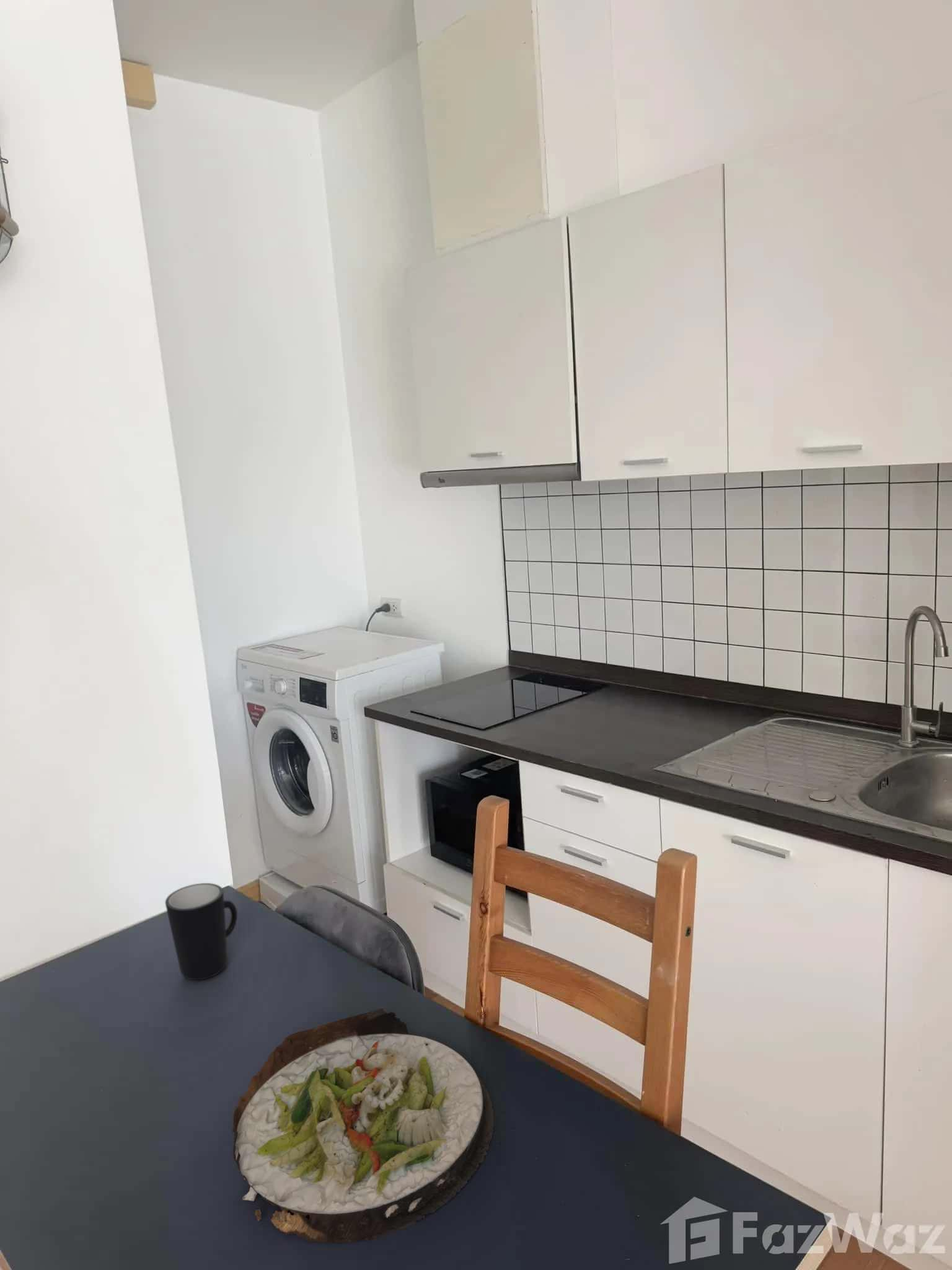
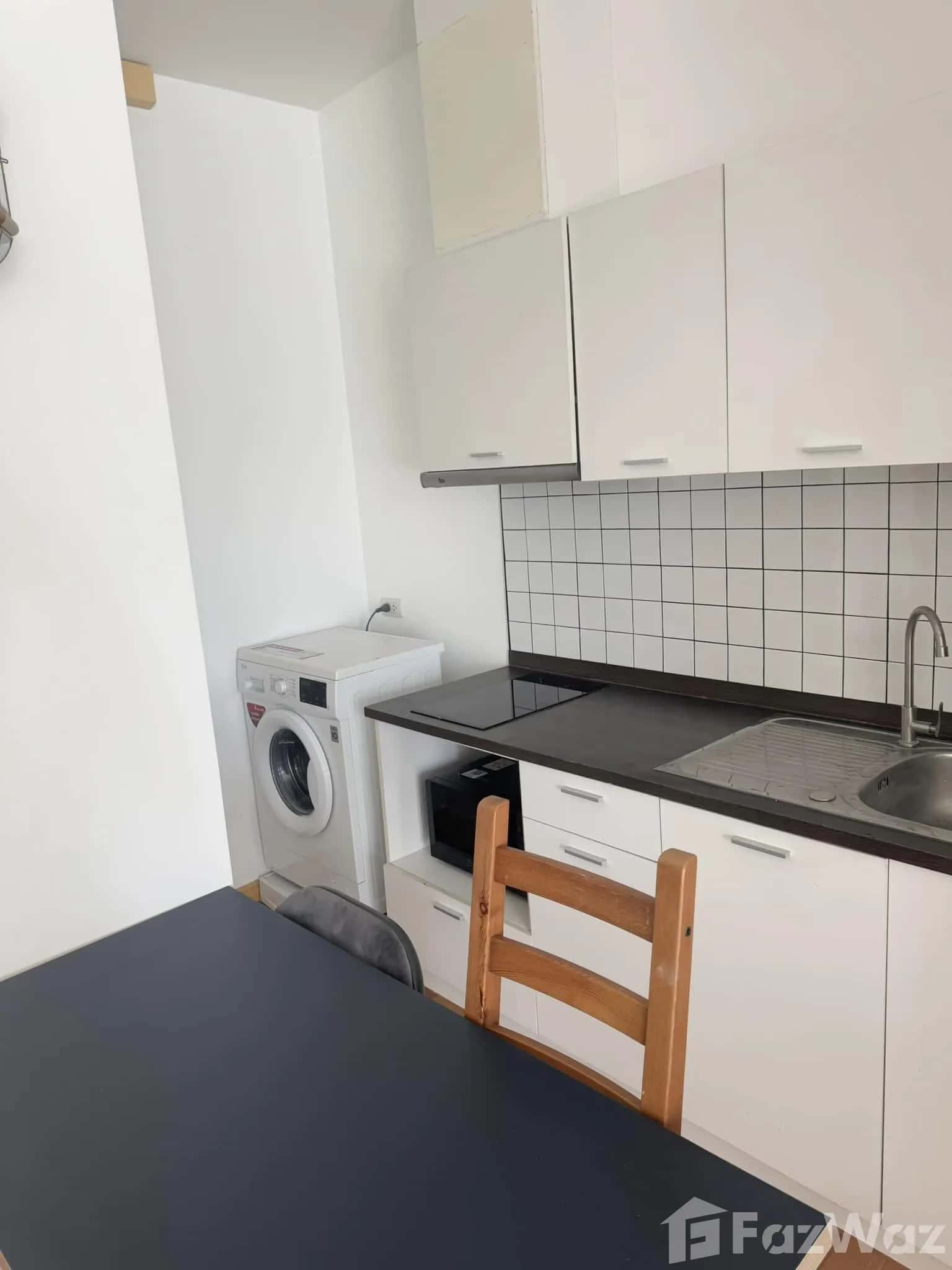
- mug (206, 929)
- salad plate (366, 1111)
